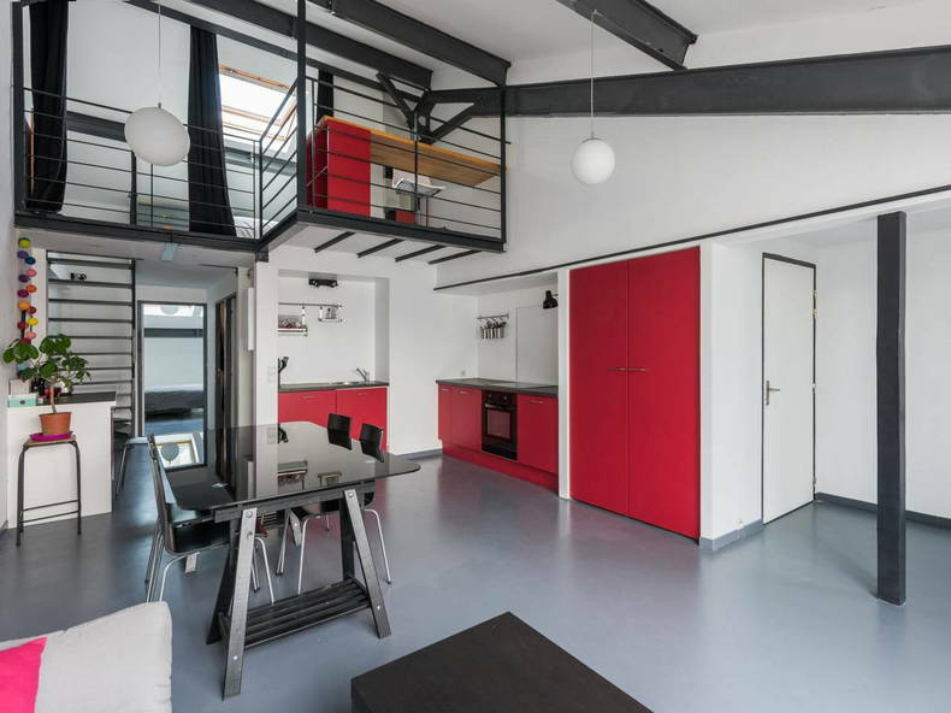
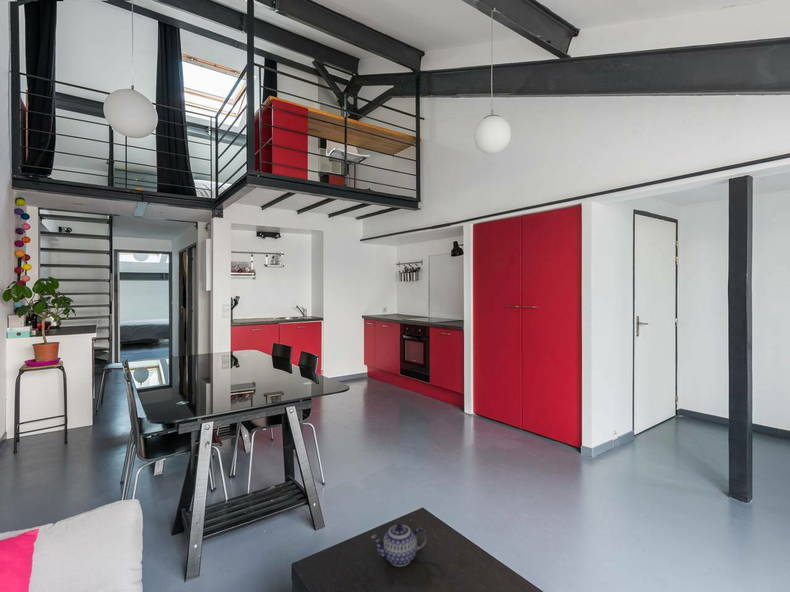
+ teapot (399, 541)
